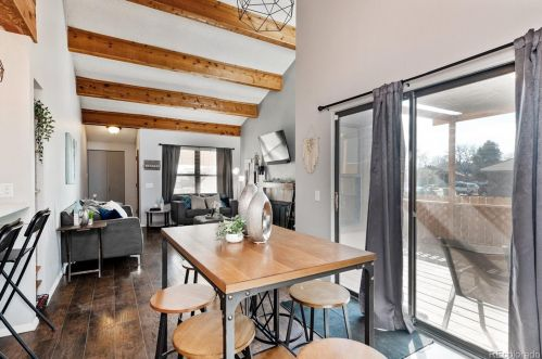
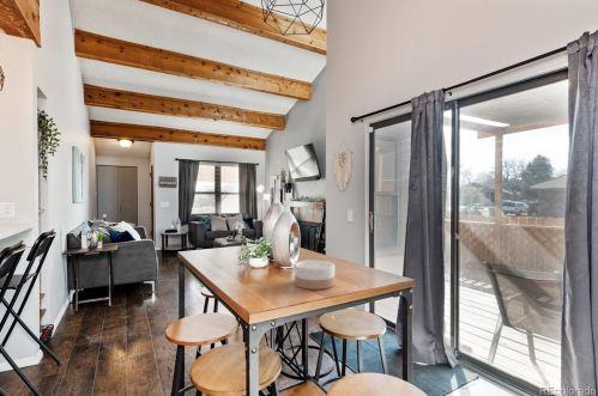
+ bowl (314, 273)
